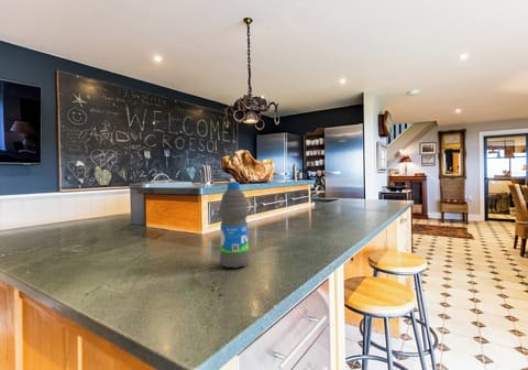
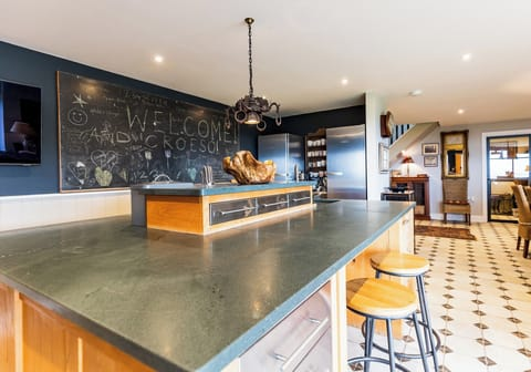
- water bottle (233, 224)
